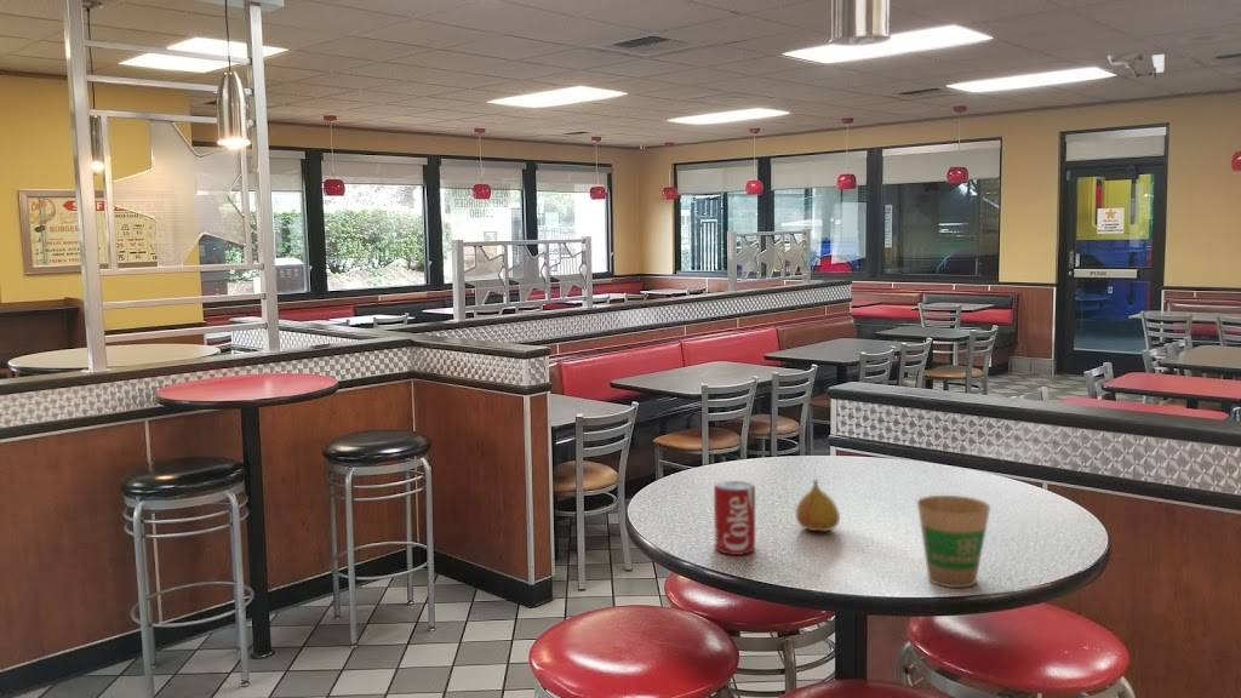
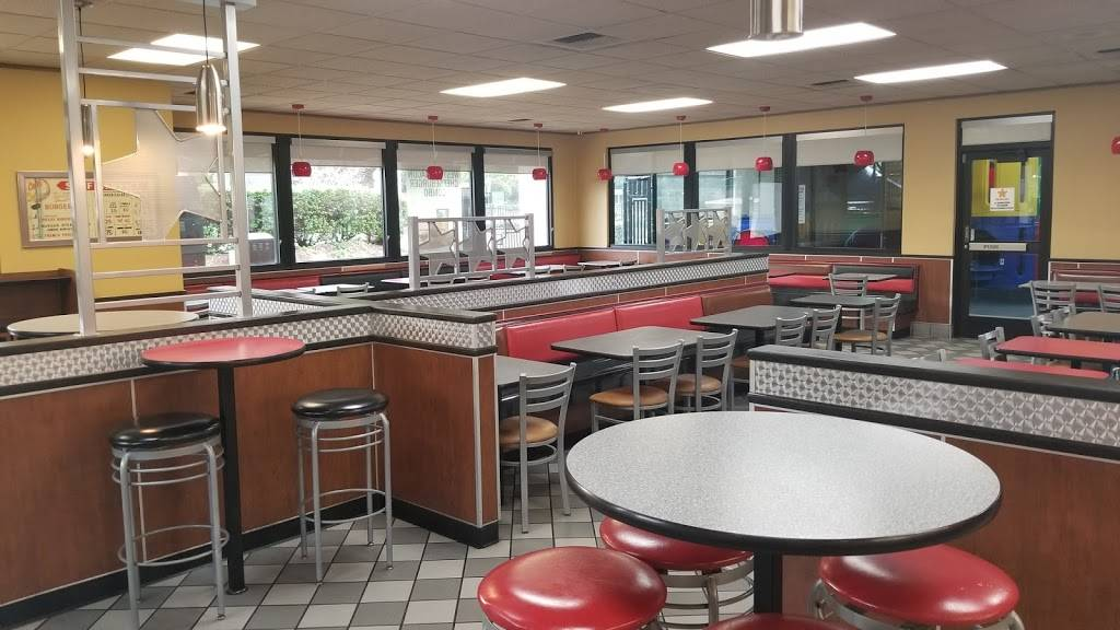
- fruit (817, 504)
- paper cup (953, 542)
- security camera (1133, 68)
- beverage can (734, 516)
